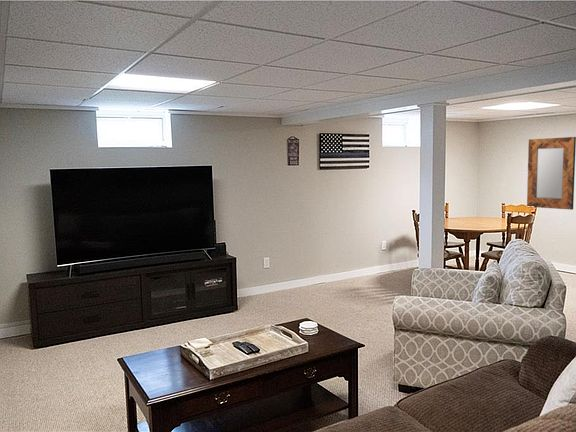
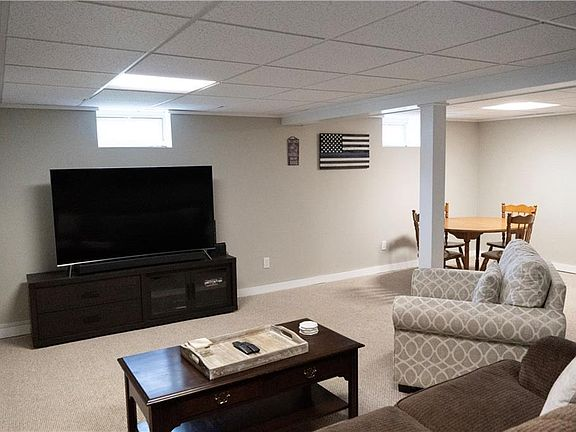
- home mirror (550, 173)
